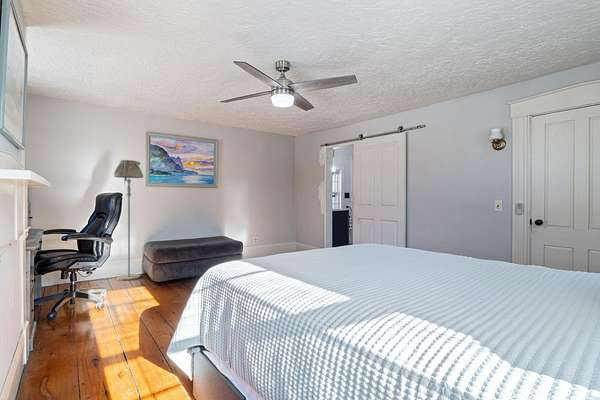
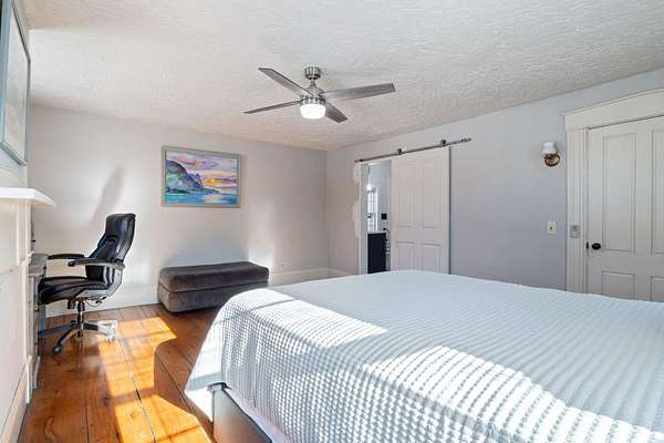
- floor lamp (128, 219)
